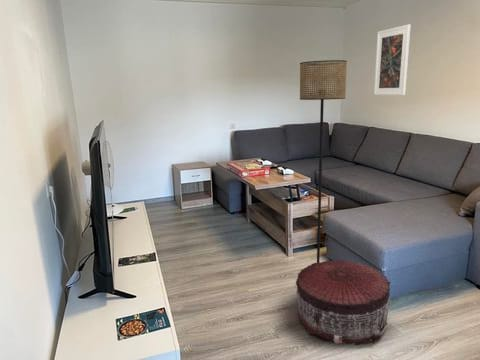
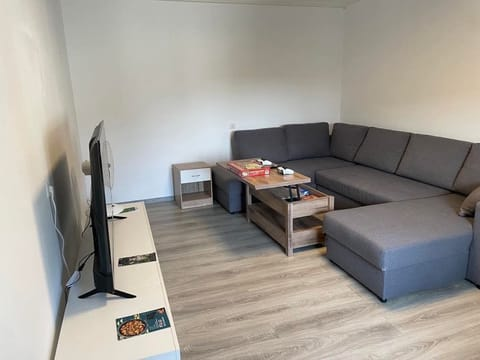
- floor lamp (320, 176)
- pouf (342, 296)
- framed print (390, 62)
